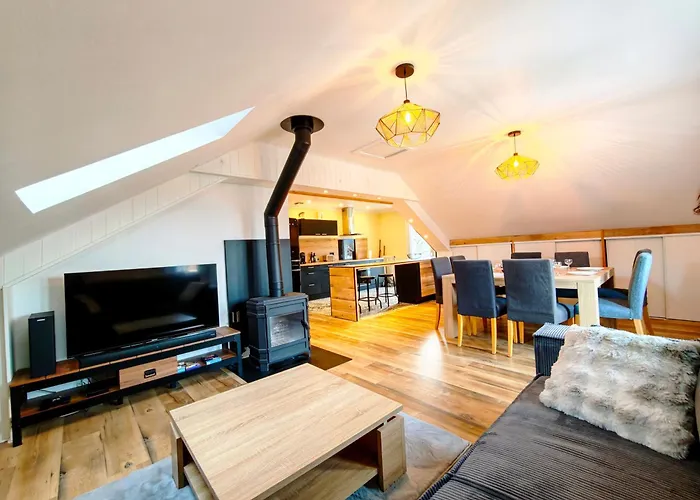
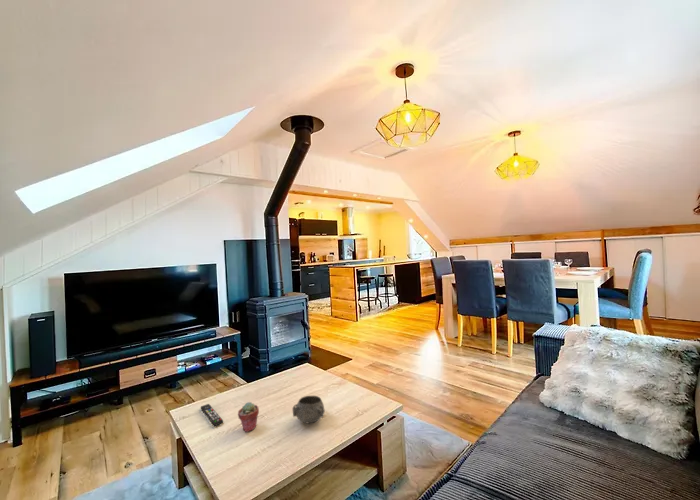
+ remote control (211, 413)
+ potted succulent (248, 415)
+ decorative bowl (308, 410)
